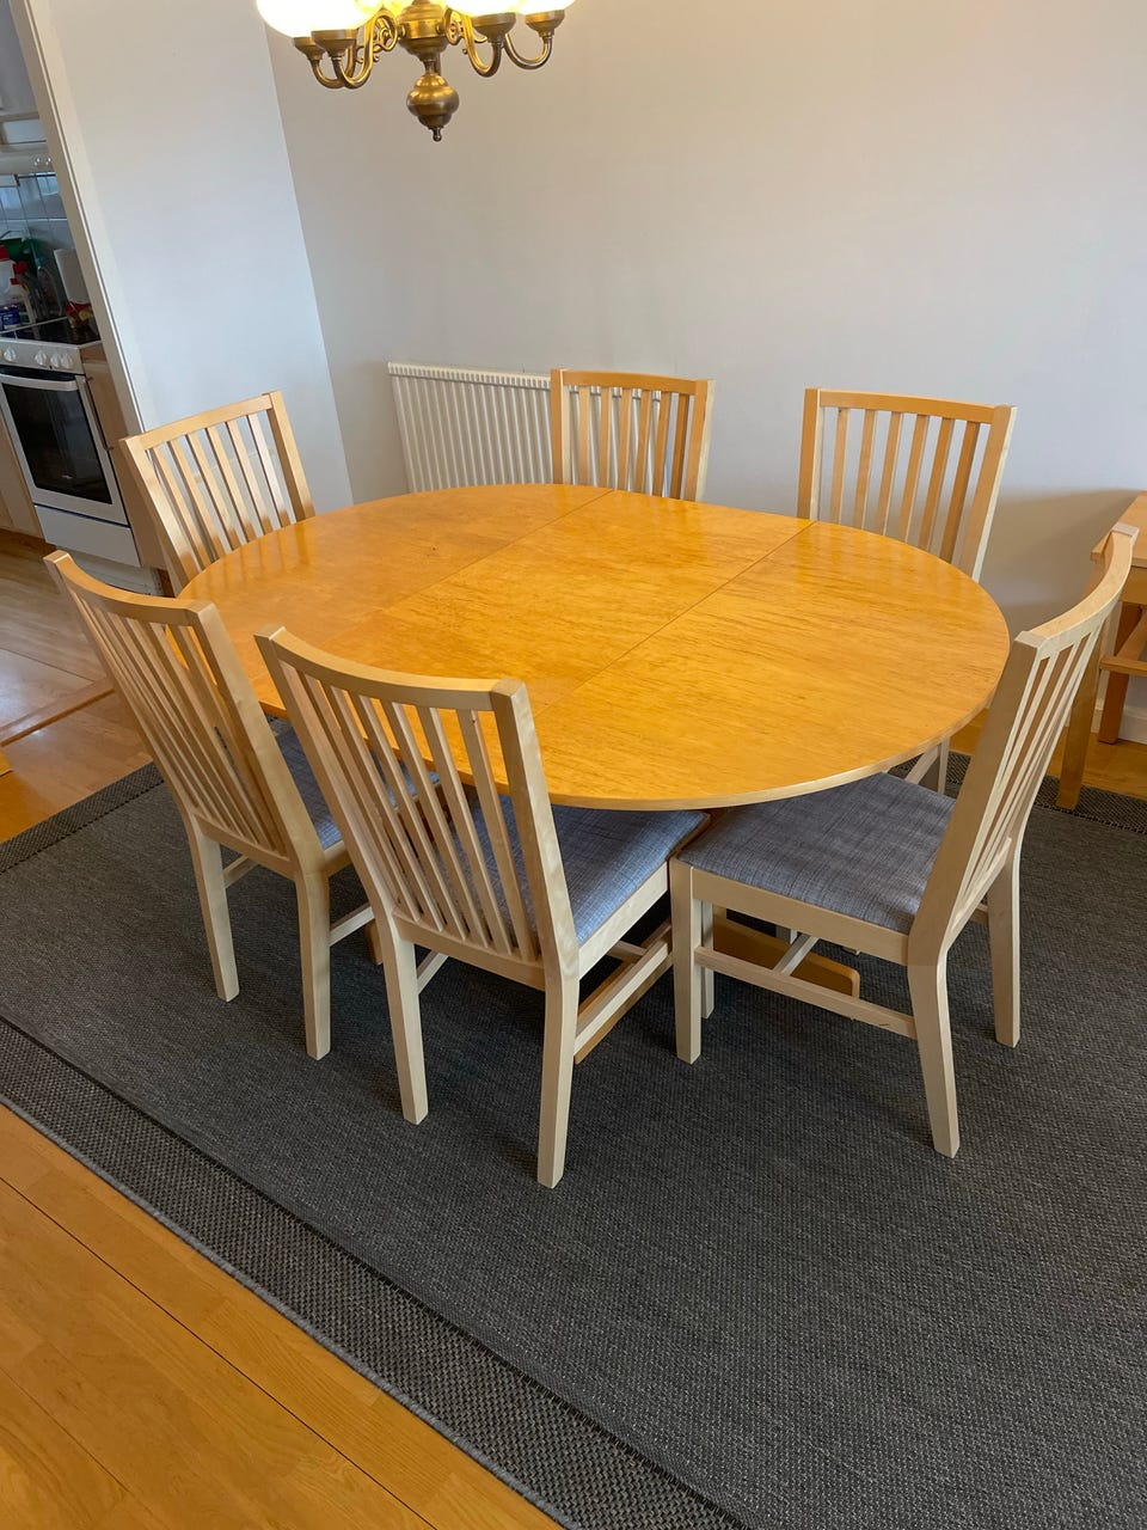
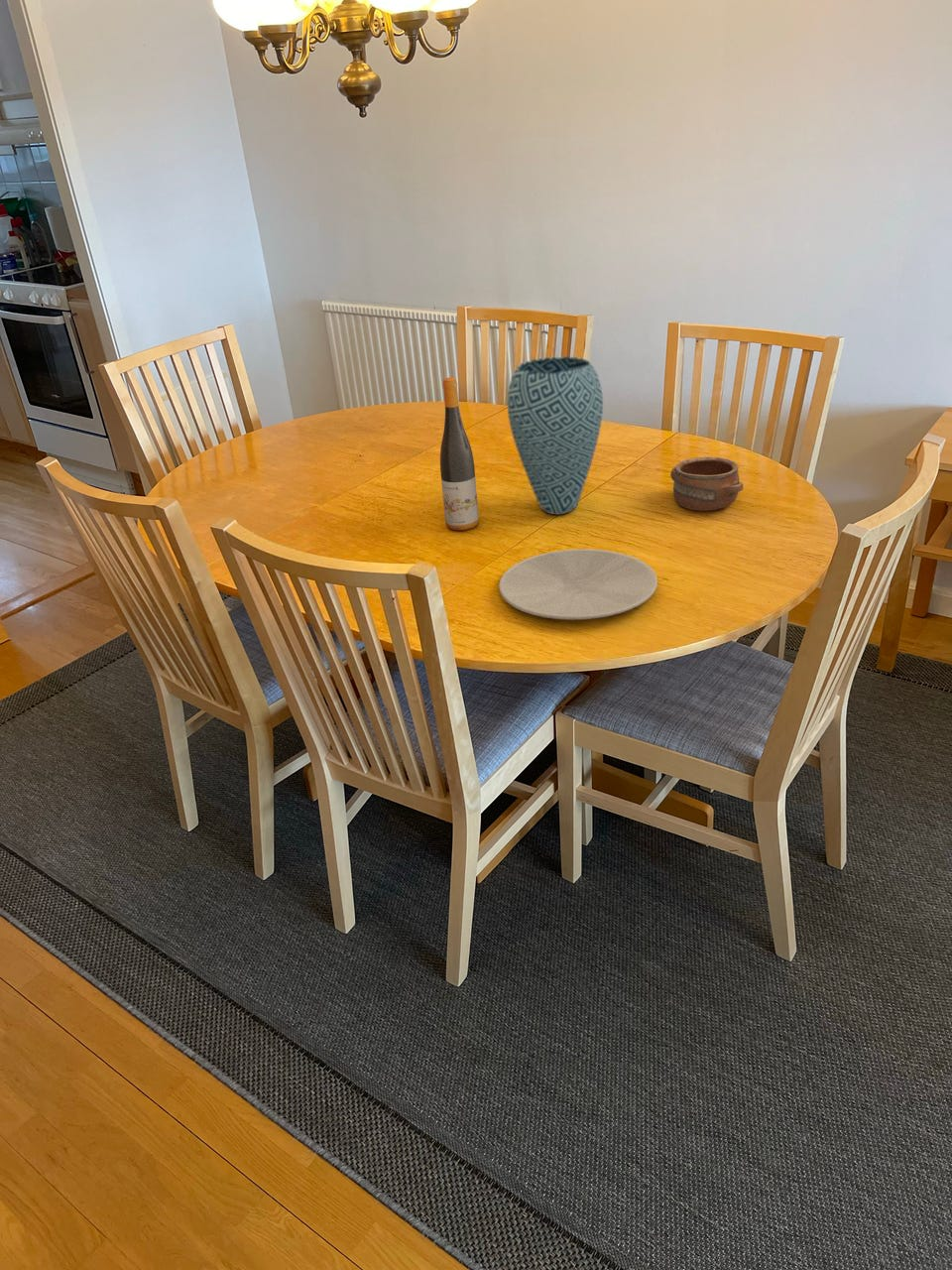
+ pottery (706, 483)
+ vase (555, 440)
+ wine bottle (456, 453)
+ plate (577, 583)
